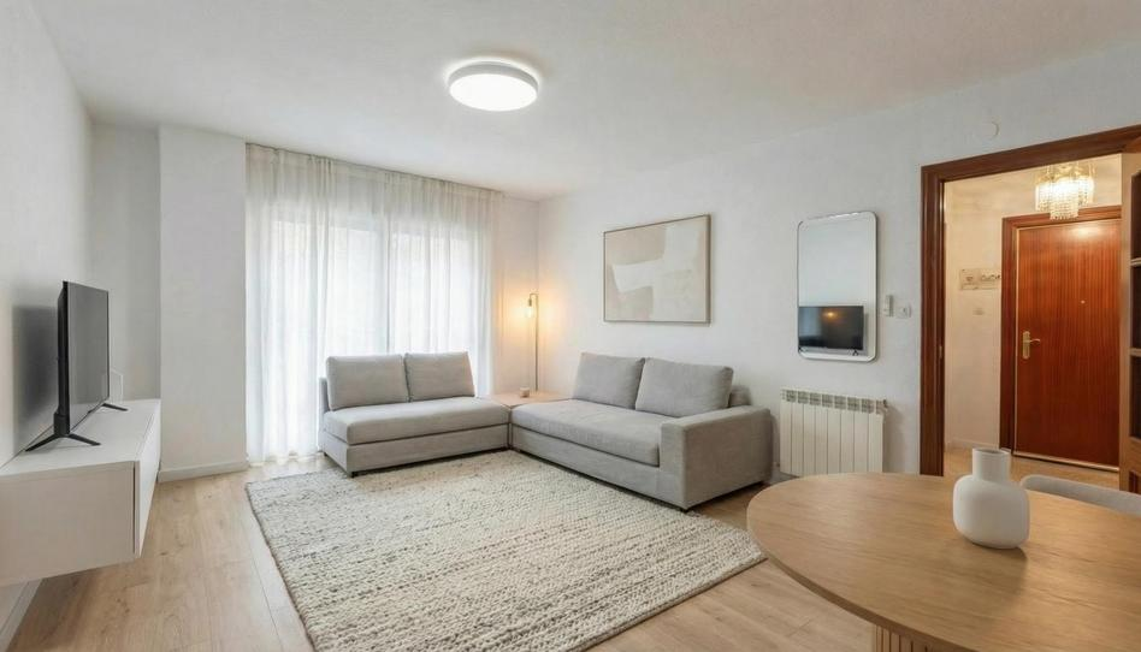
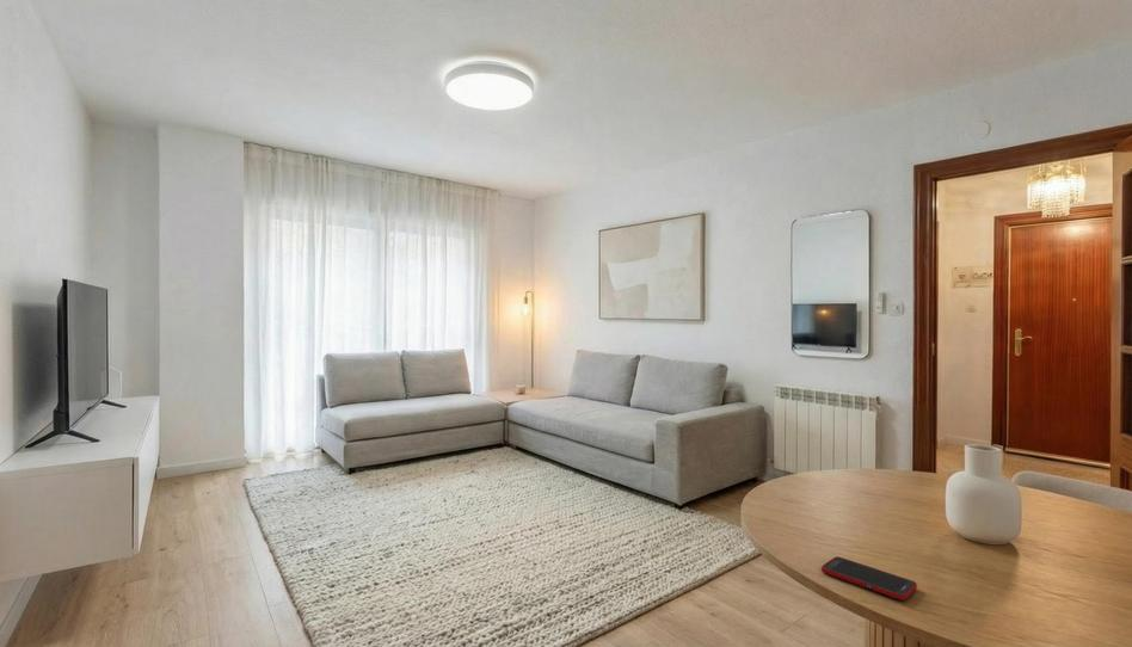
+ cell phone (867, 577)
